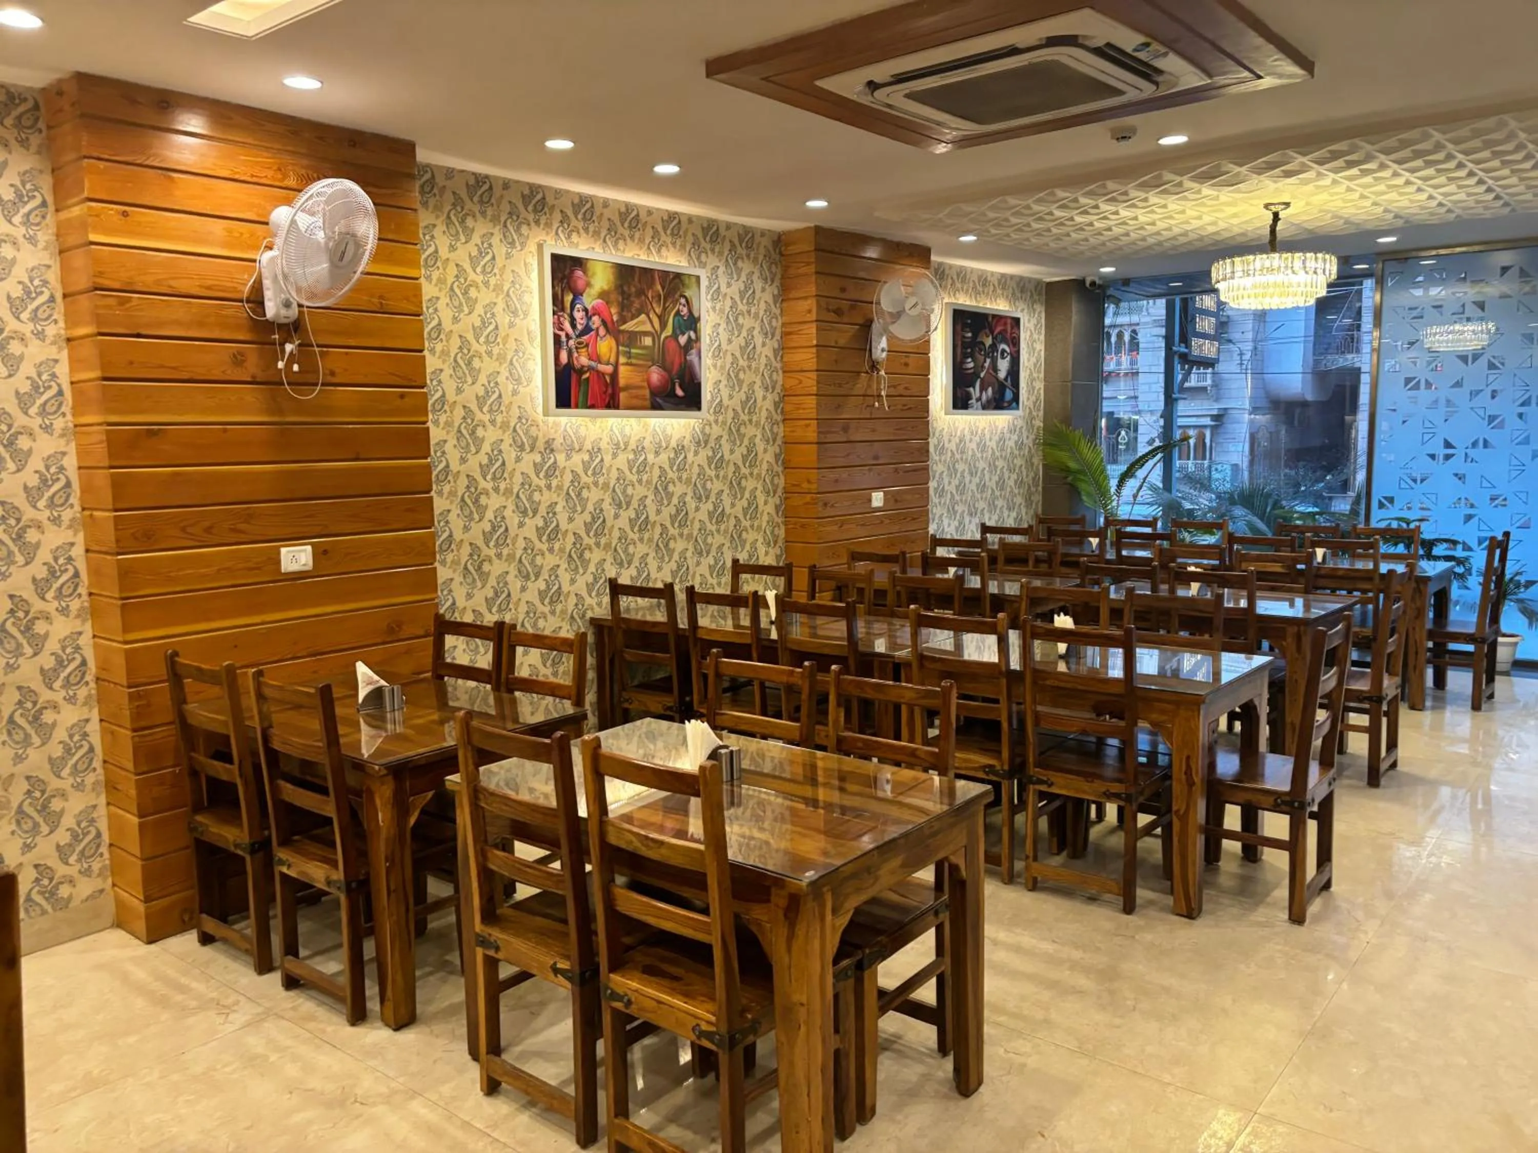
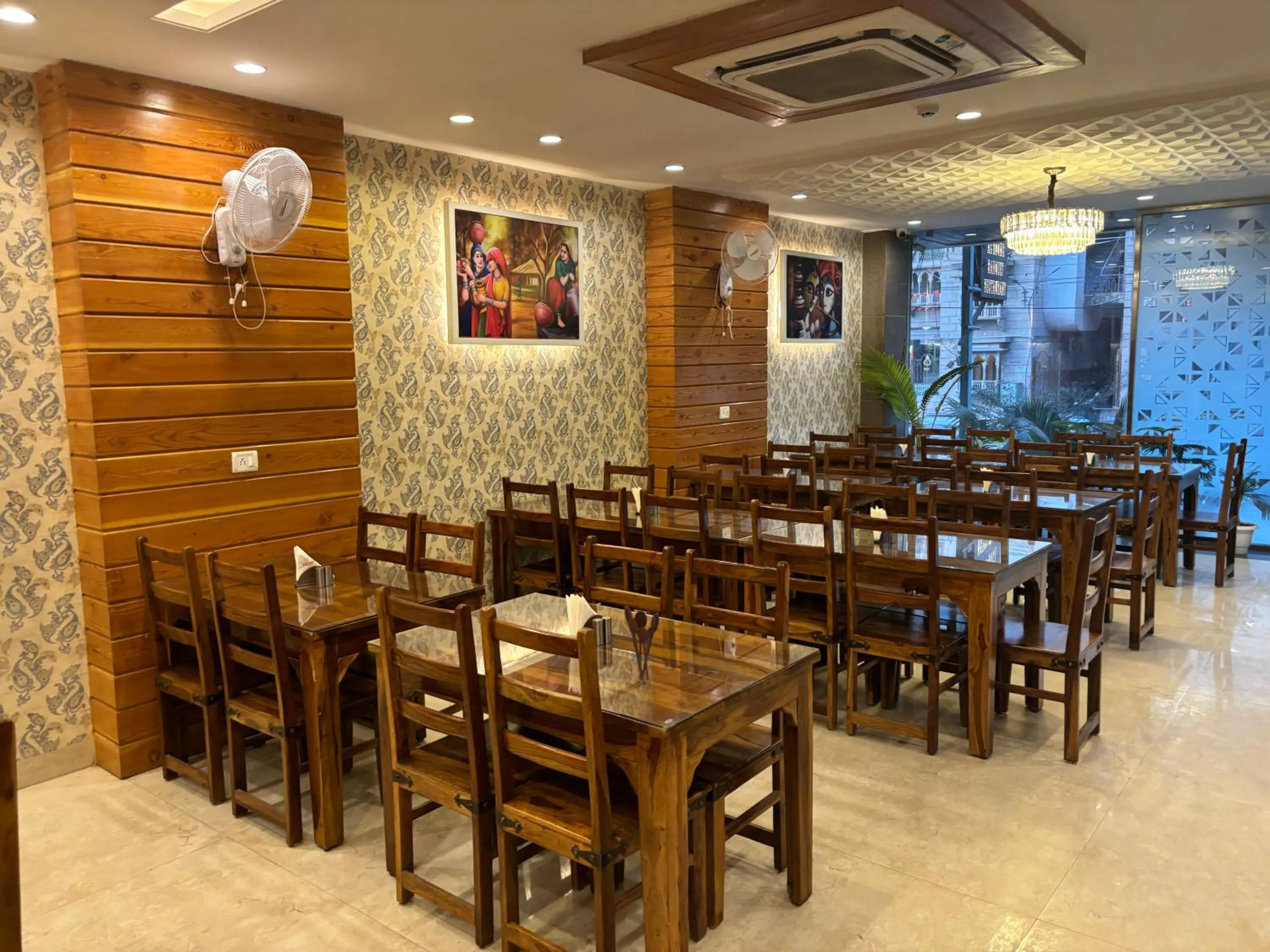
+ utensil holder (641, 643)
